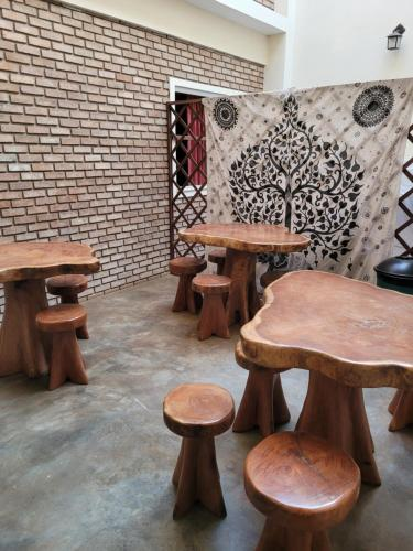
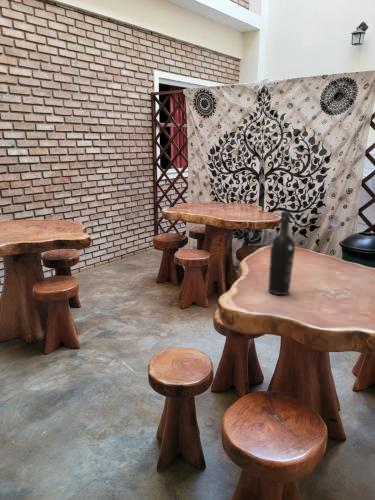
+ wine bottle (282, 253)
